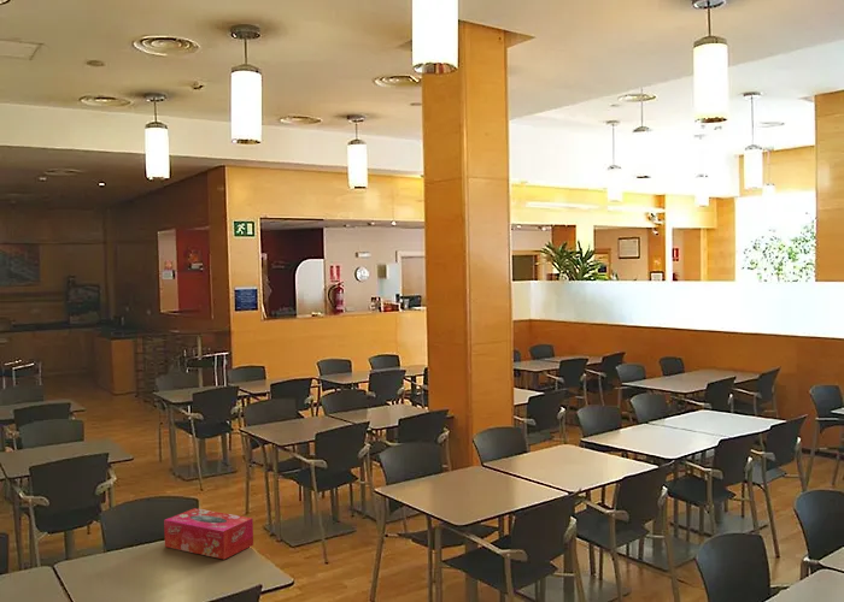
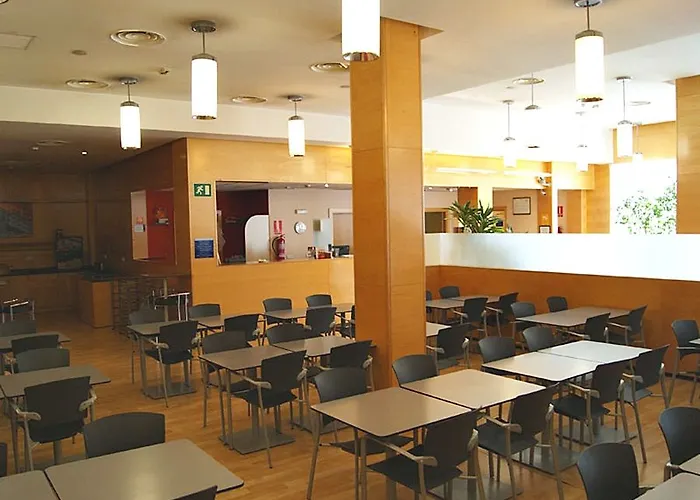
- tissue box (209, 532)
